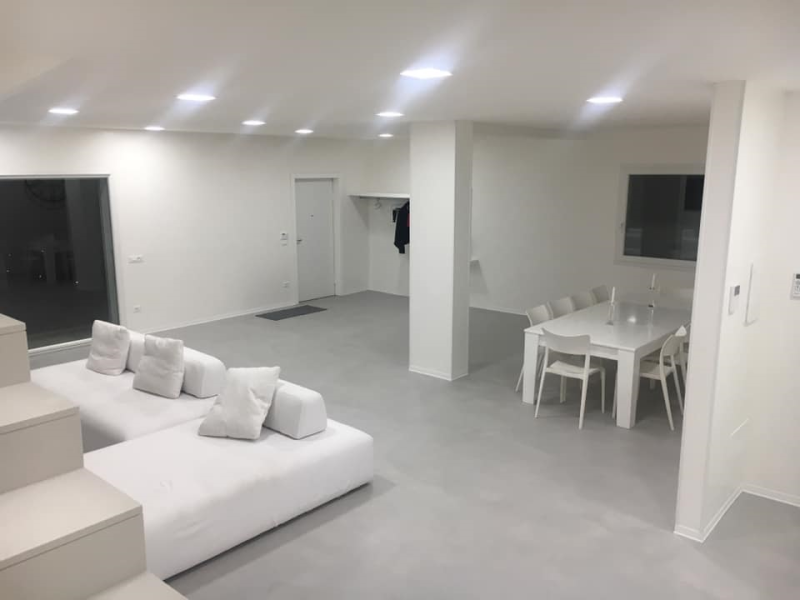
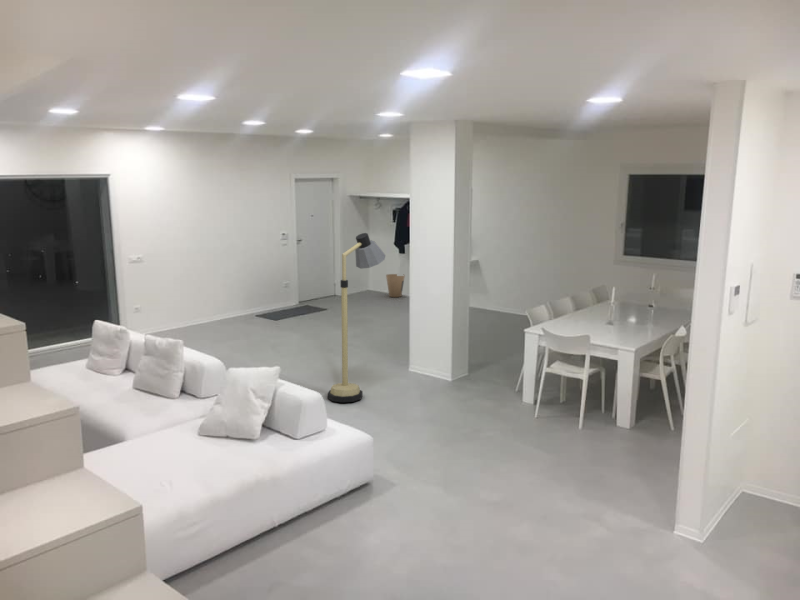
+ floor lamp (346, 314)
+ trash can (395, 285)
